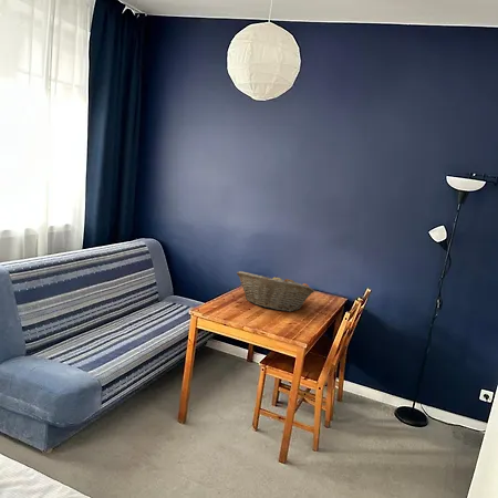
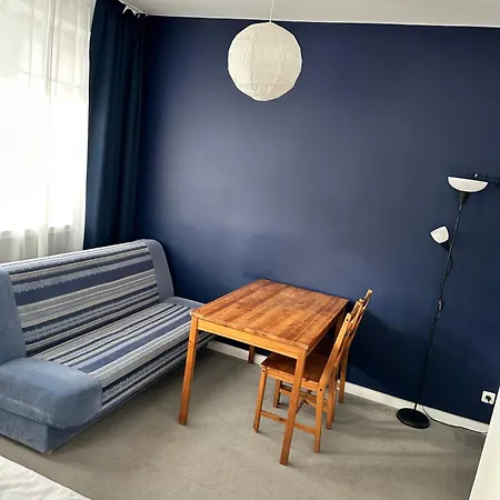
- fruit basket (273, 287)
